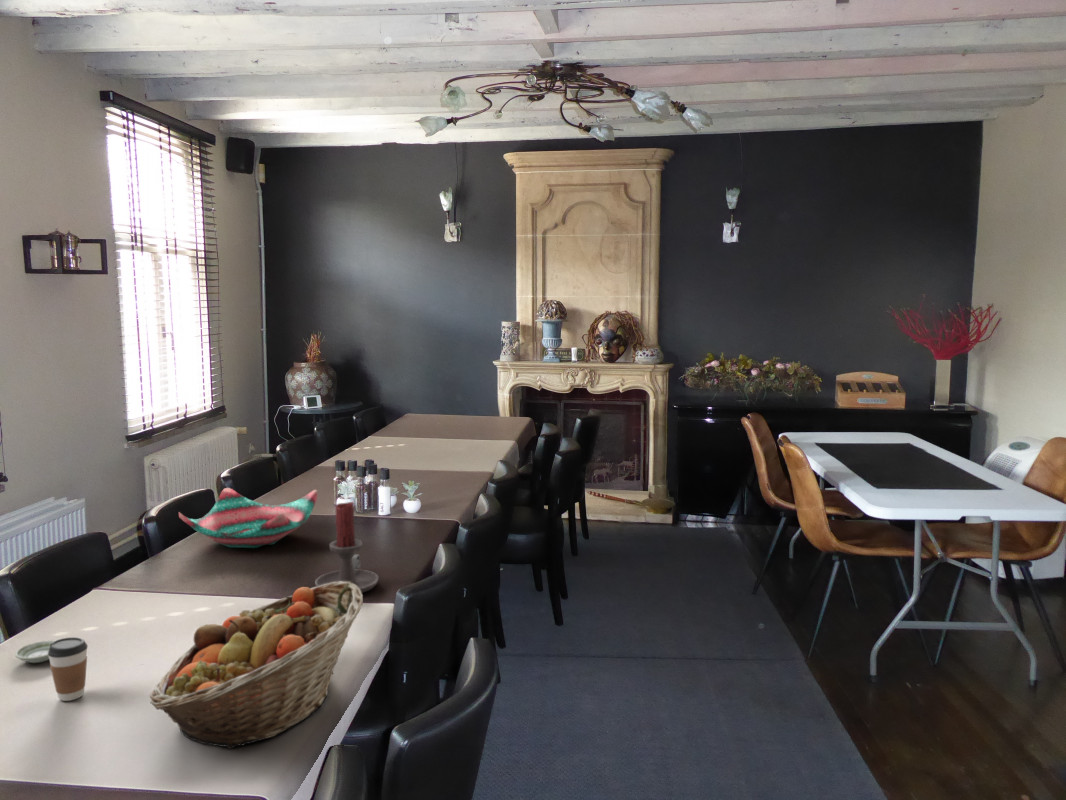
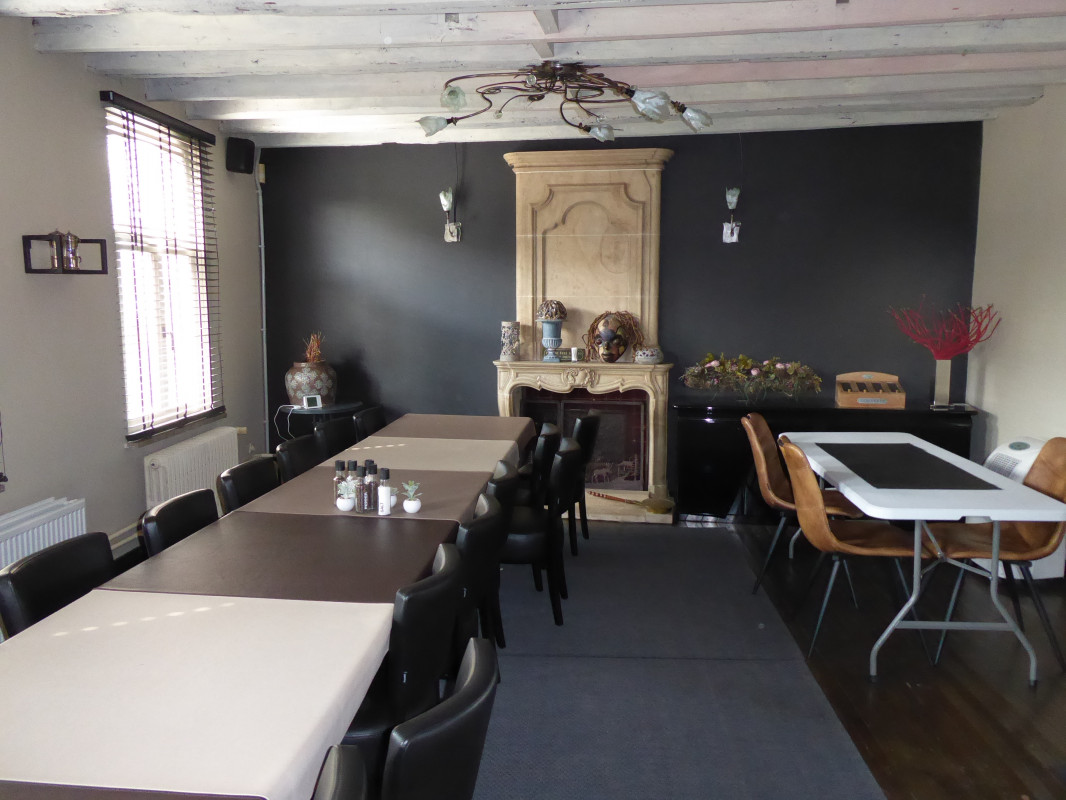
- decorative bowl (252, 520)
- fruit basket (265, 654)
- coffee cup (69, 669)
- saucer (40, 653)
- candle holder (348, 542)
